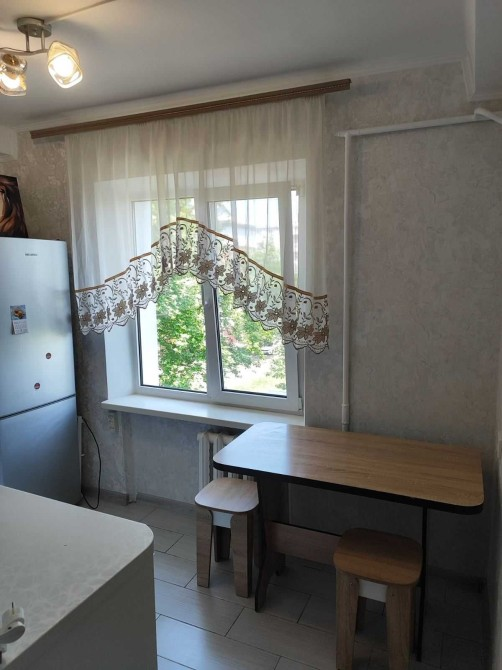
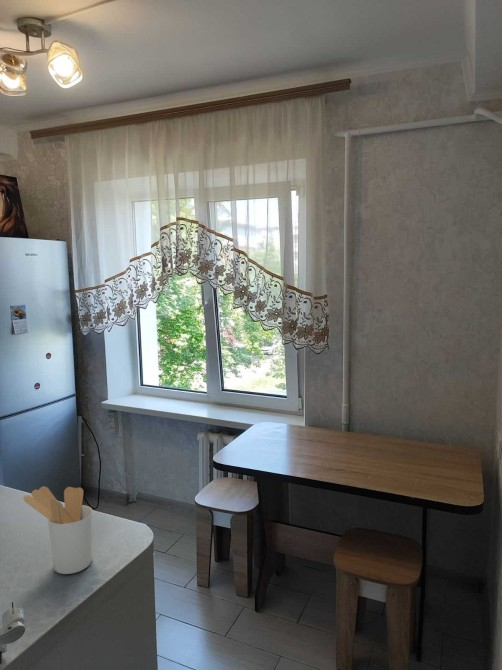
+ utensil holder (60, 526)
